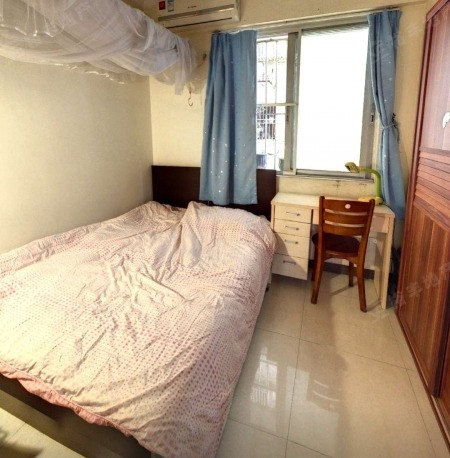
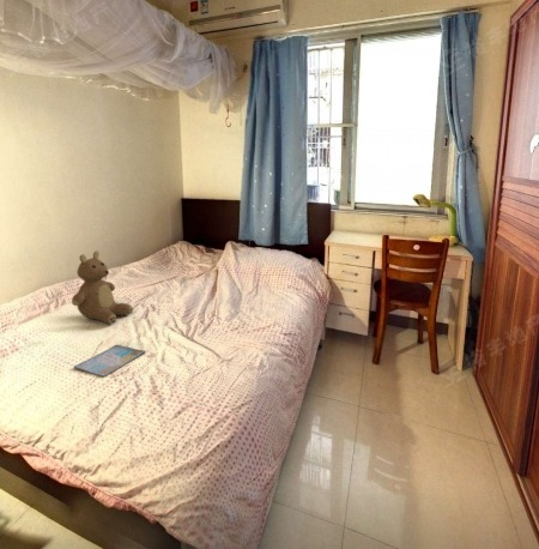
+ book (110, 358)
+ teddy bear (102, 285)
